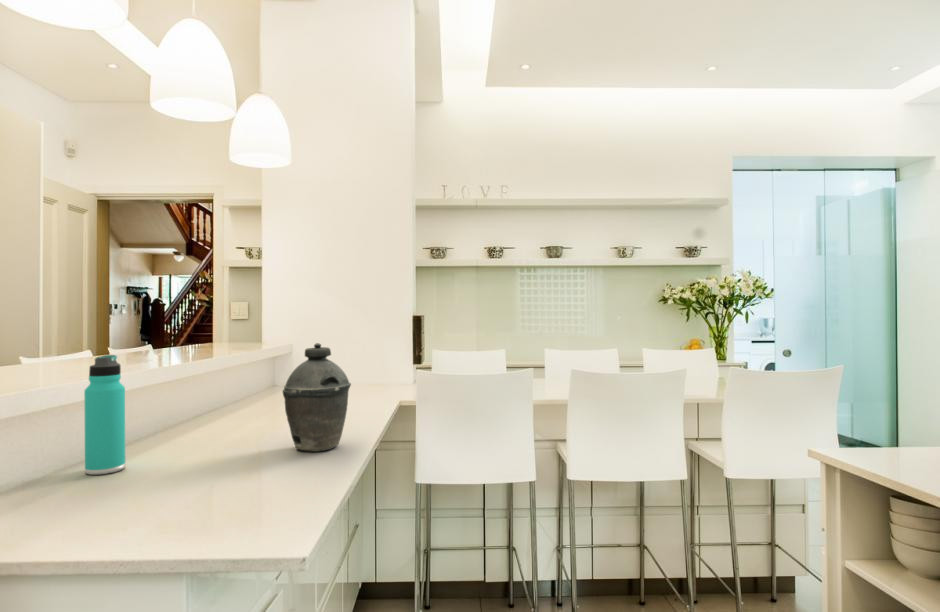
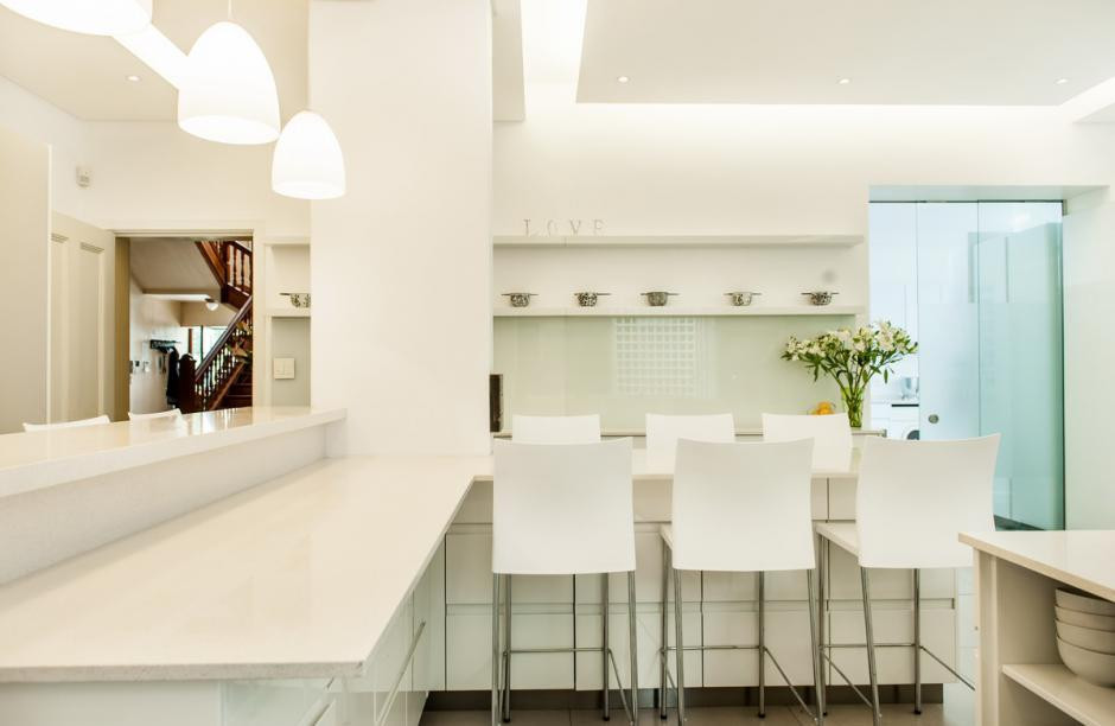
- thermos bottle (105, 413)
- kettle (317, 395)
